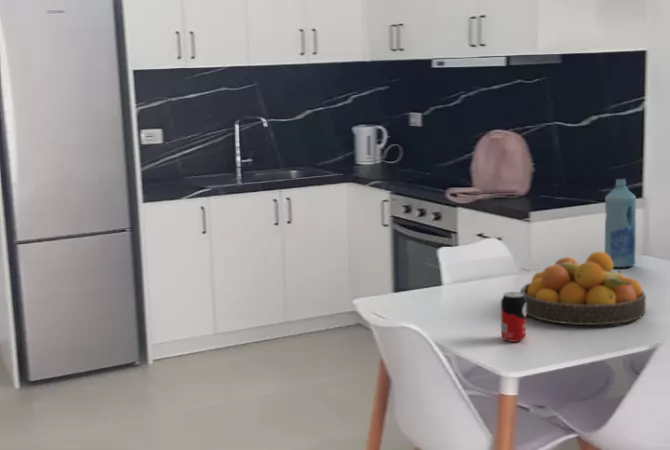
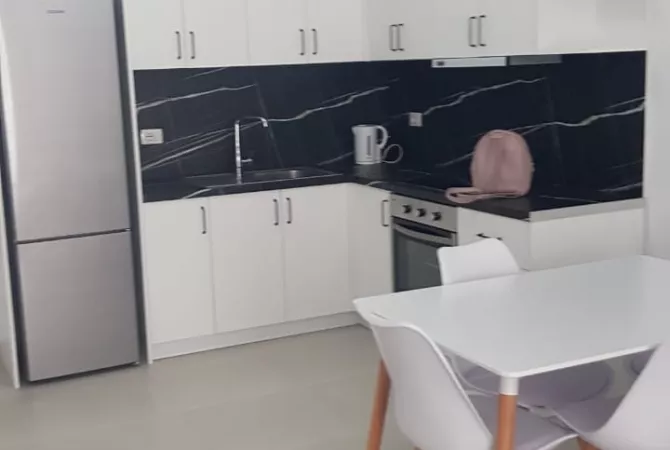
- fruit bowl (581, 283)
- bottle (620, 222)
- beverage can (513, 316)
